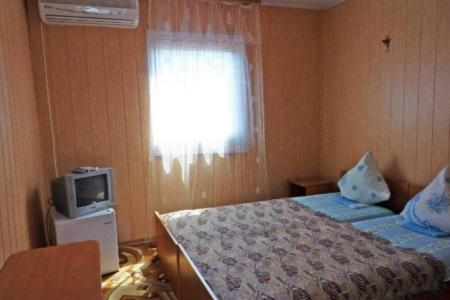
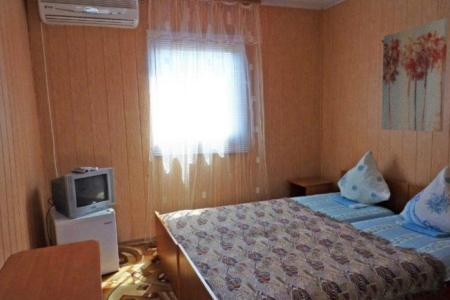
+ wall art (410, 80)
